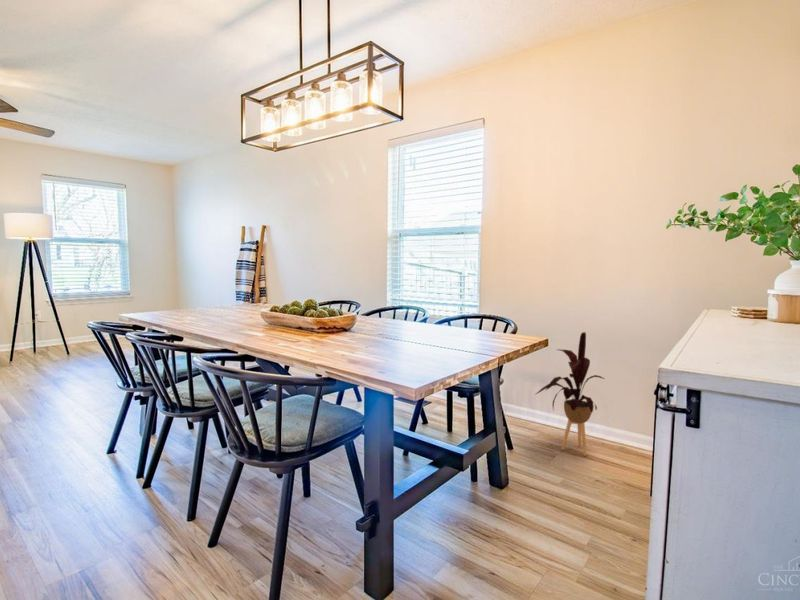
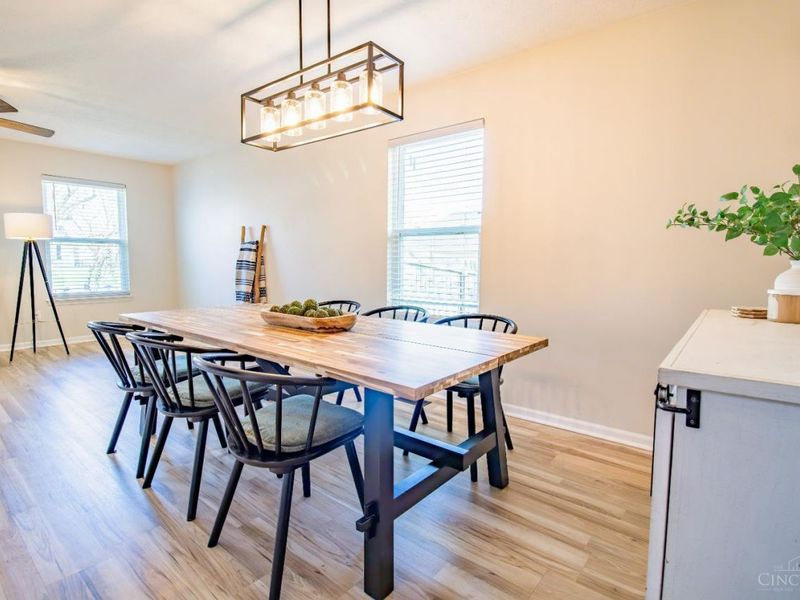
- house plant (570, 390)
